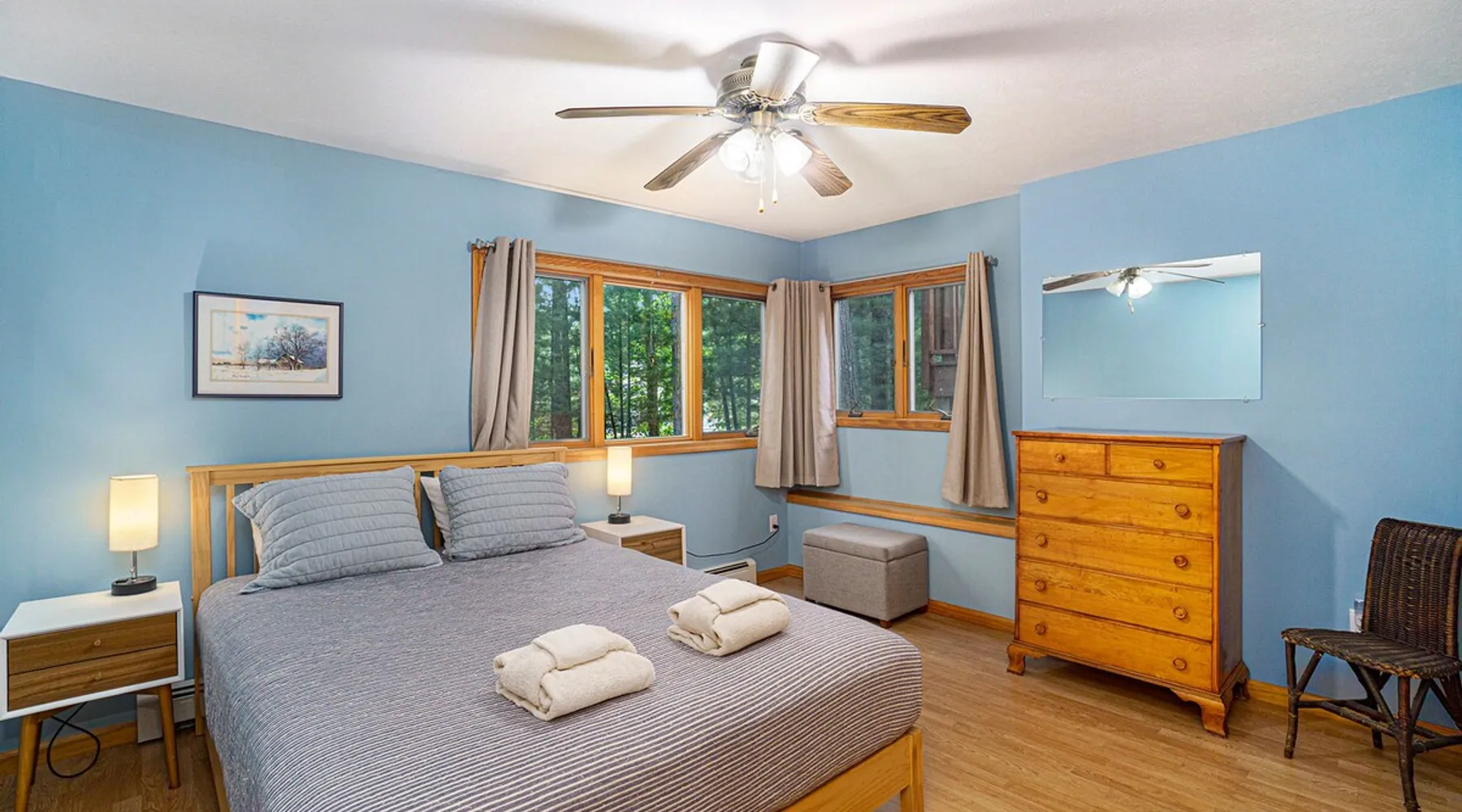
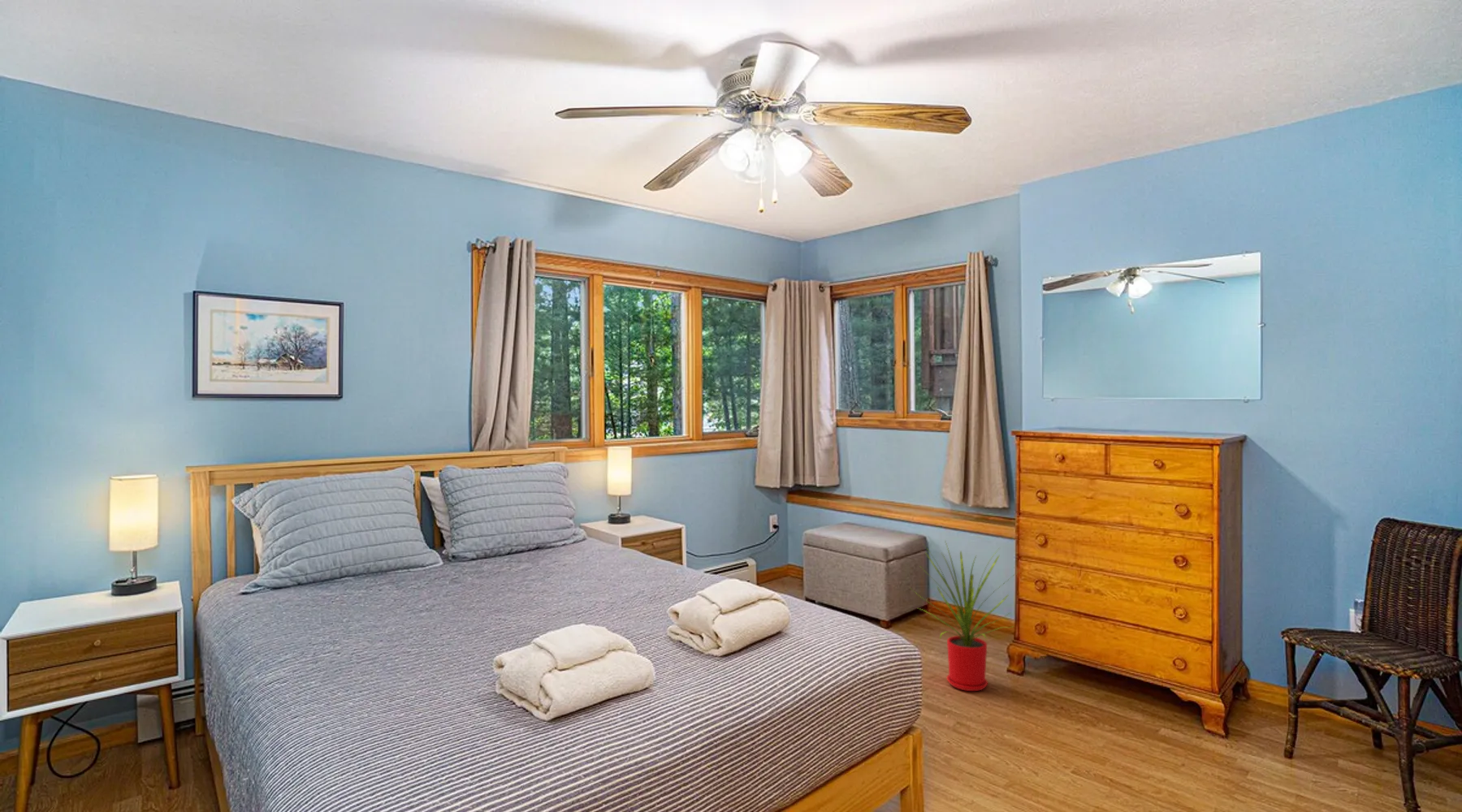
+ house plant (968, 615)
